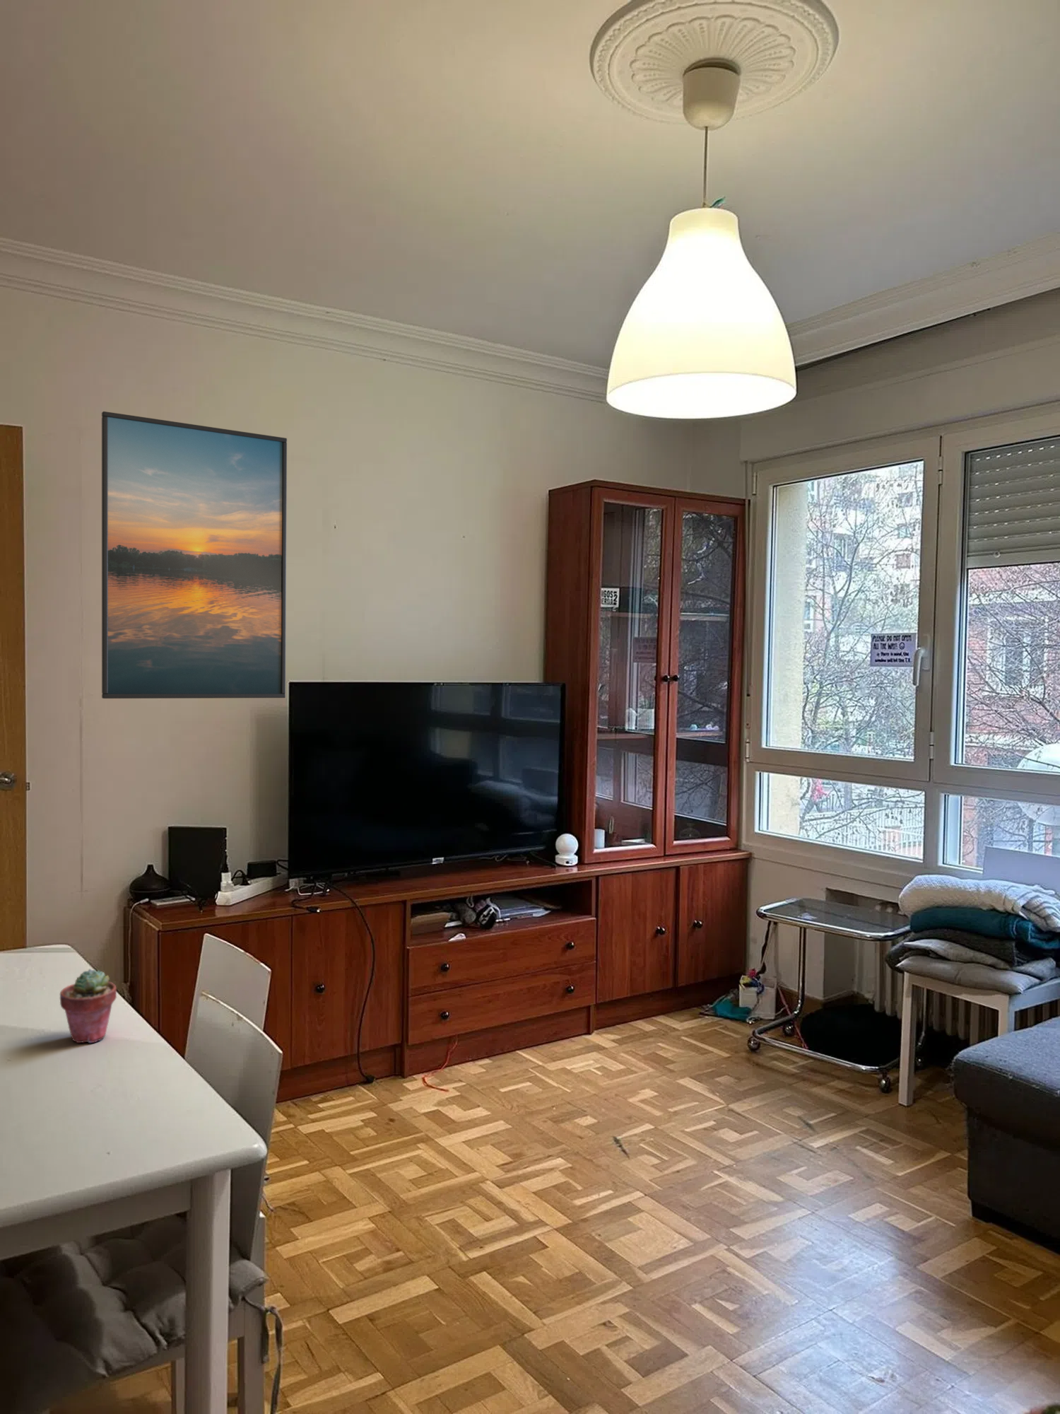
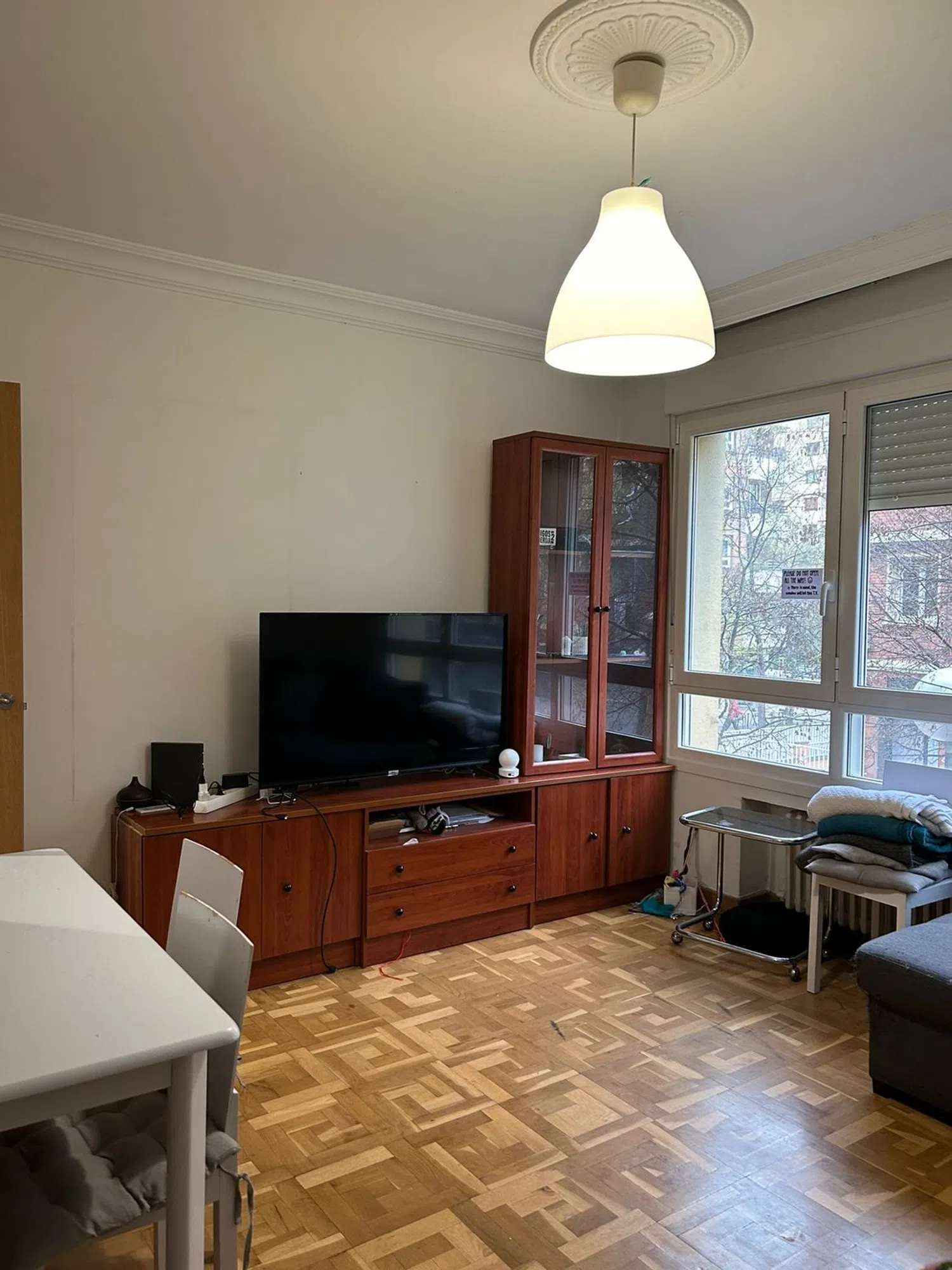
- potted succulent (88, 1002)
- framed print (198, 562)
